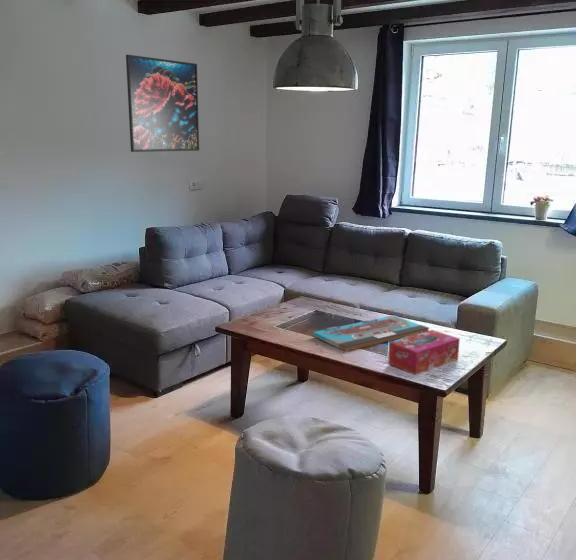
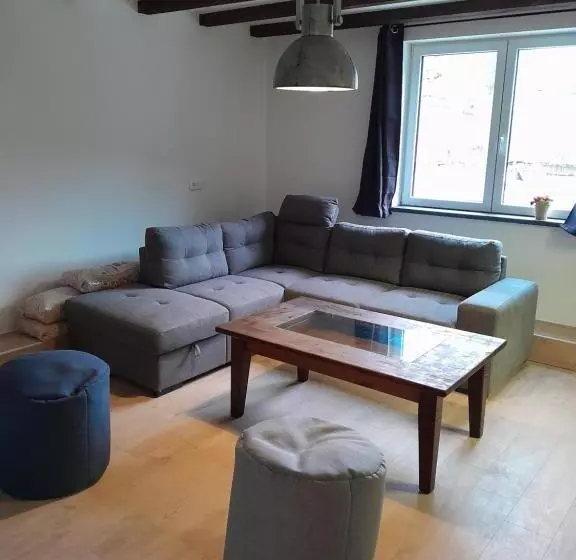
- board game (371, 330)
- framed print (165, 106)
- tissue box (424, 351)
